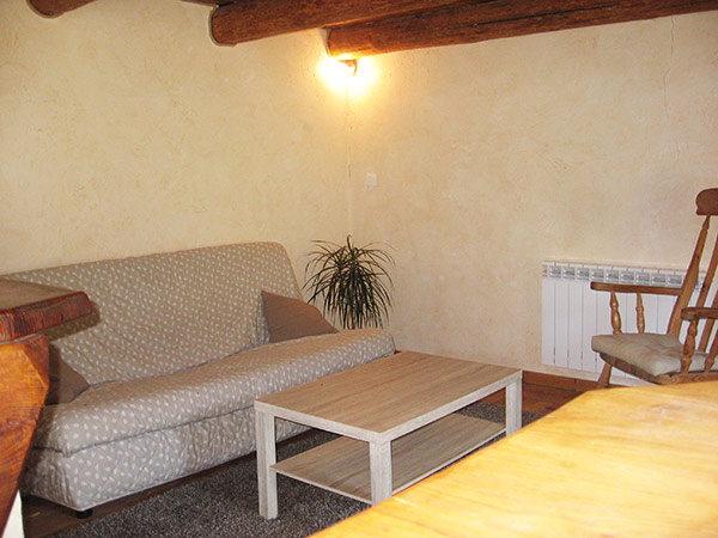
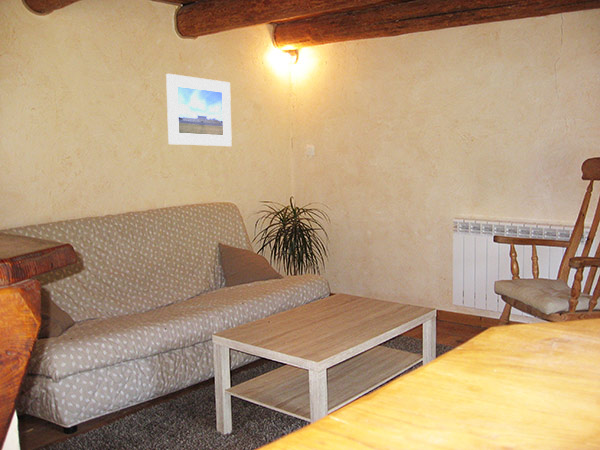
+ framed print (200, 111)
